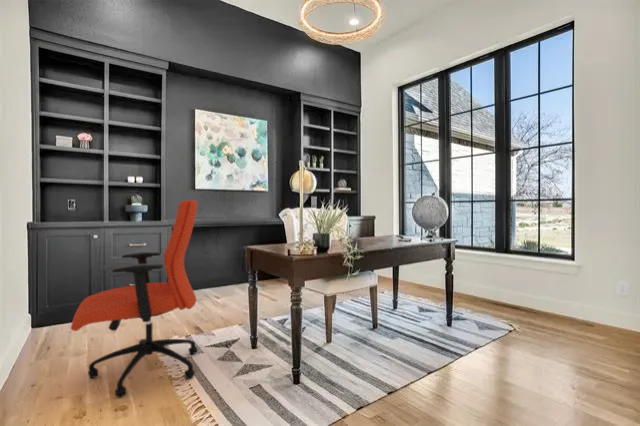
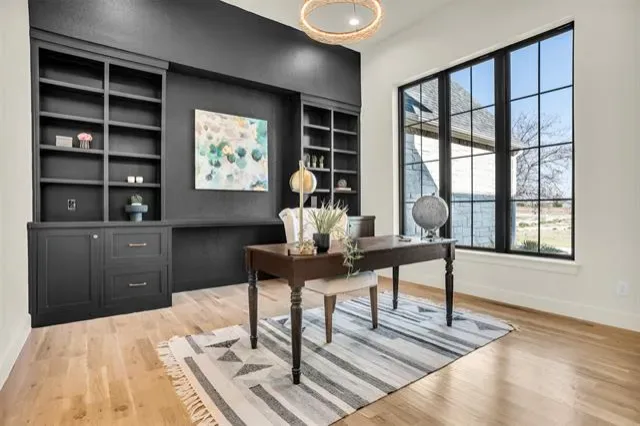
- office chair (142, 285)
